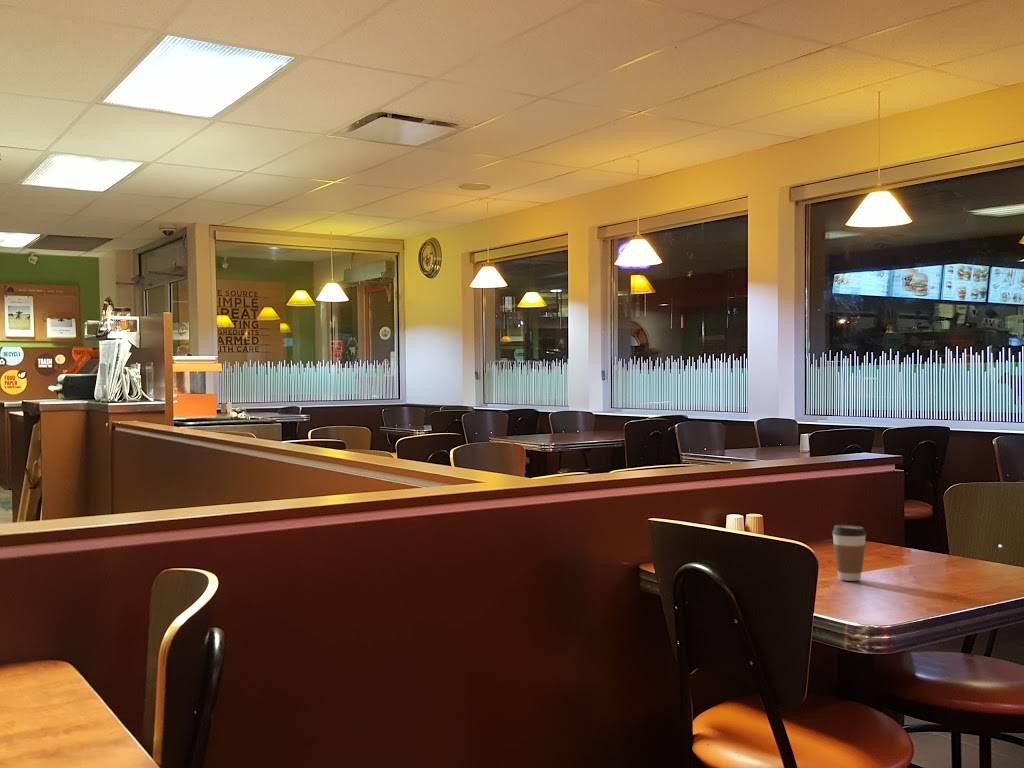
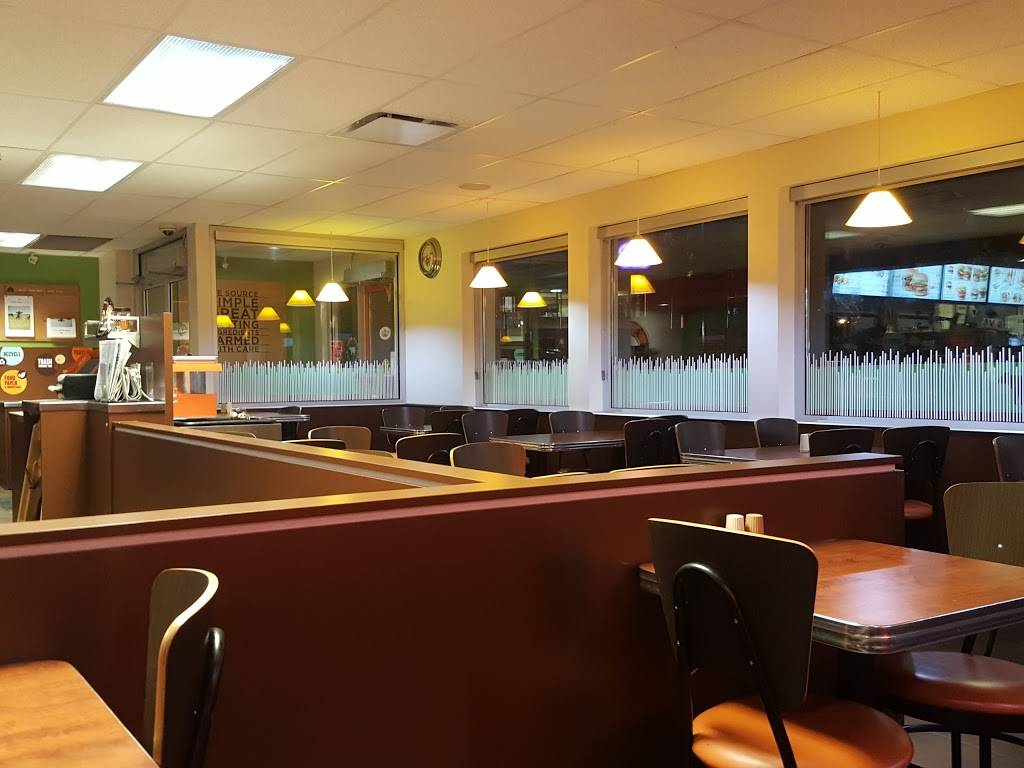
- coffee cup (849, 552)
